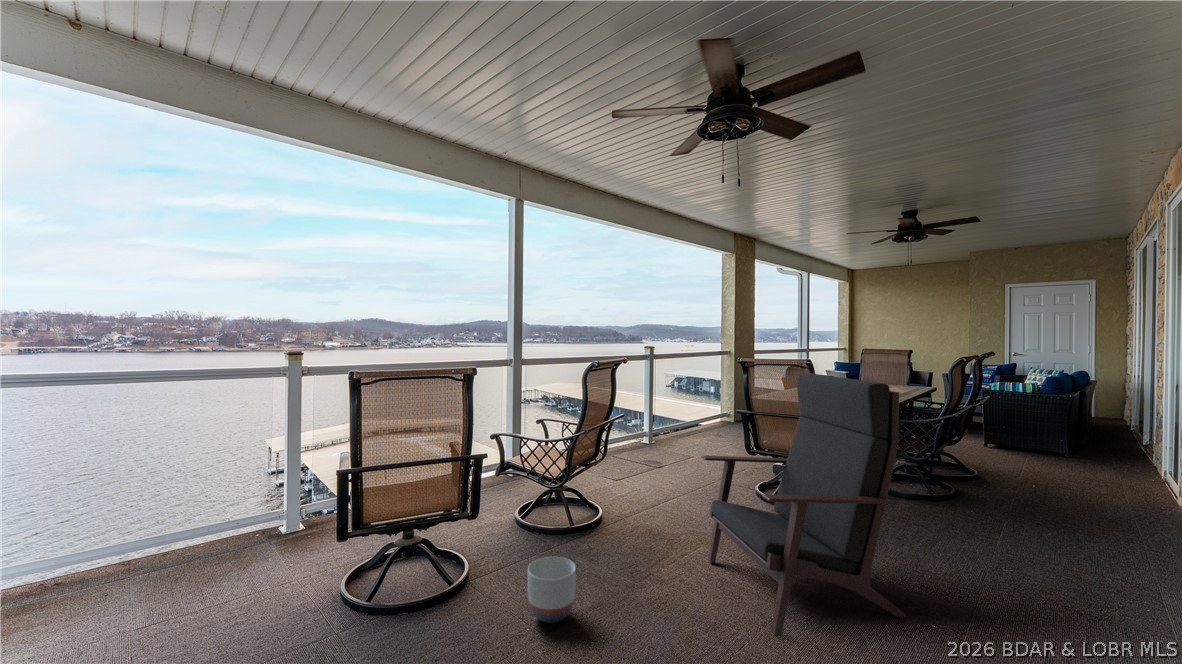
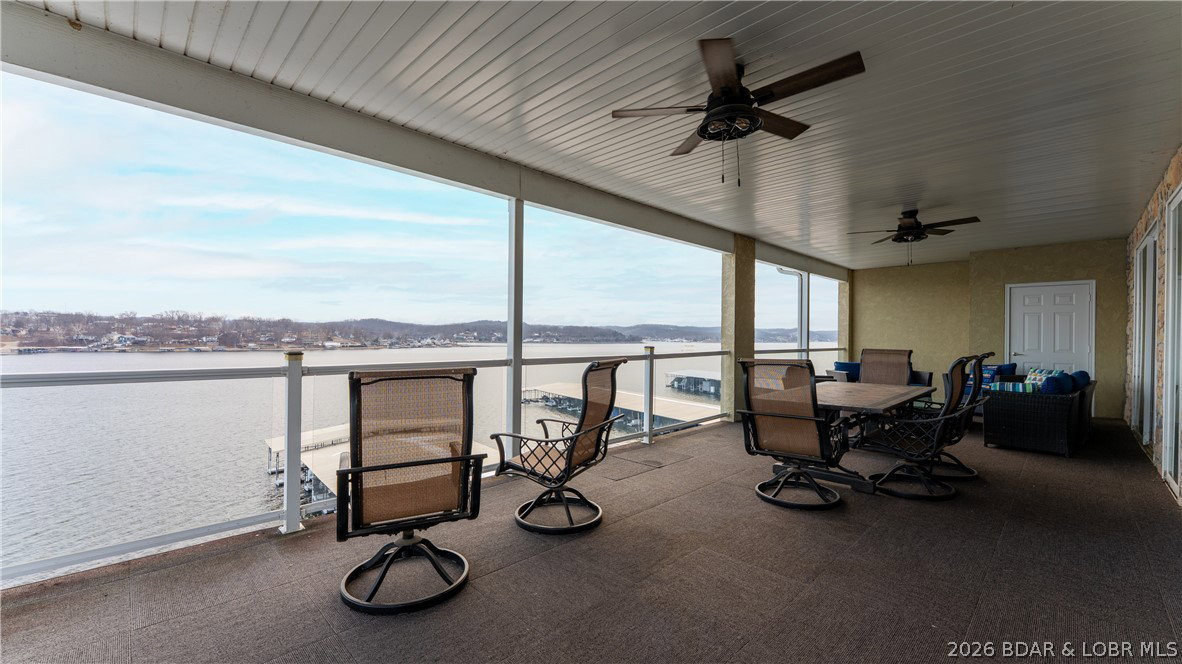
- lounge chair (795, 483)
- planter (551, 592)
